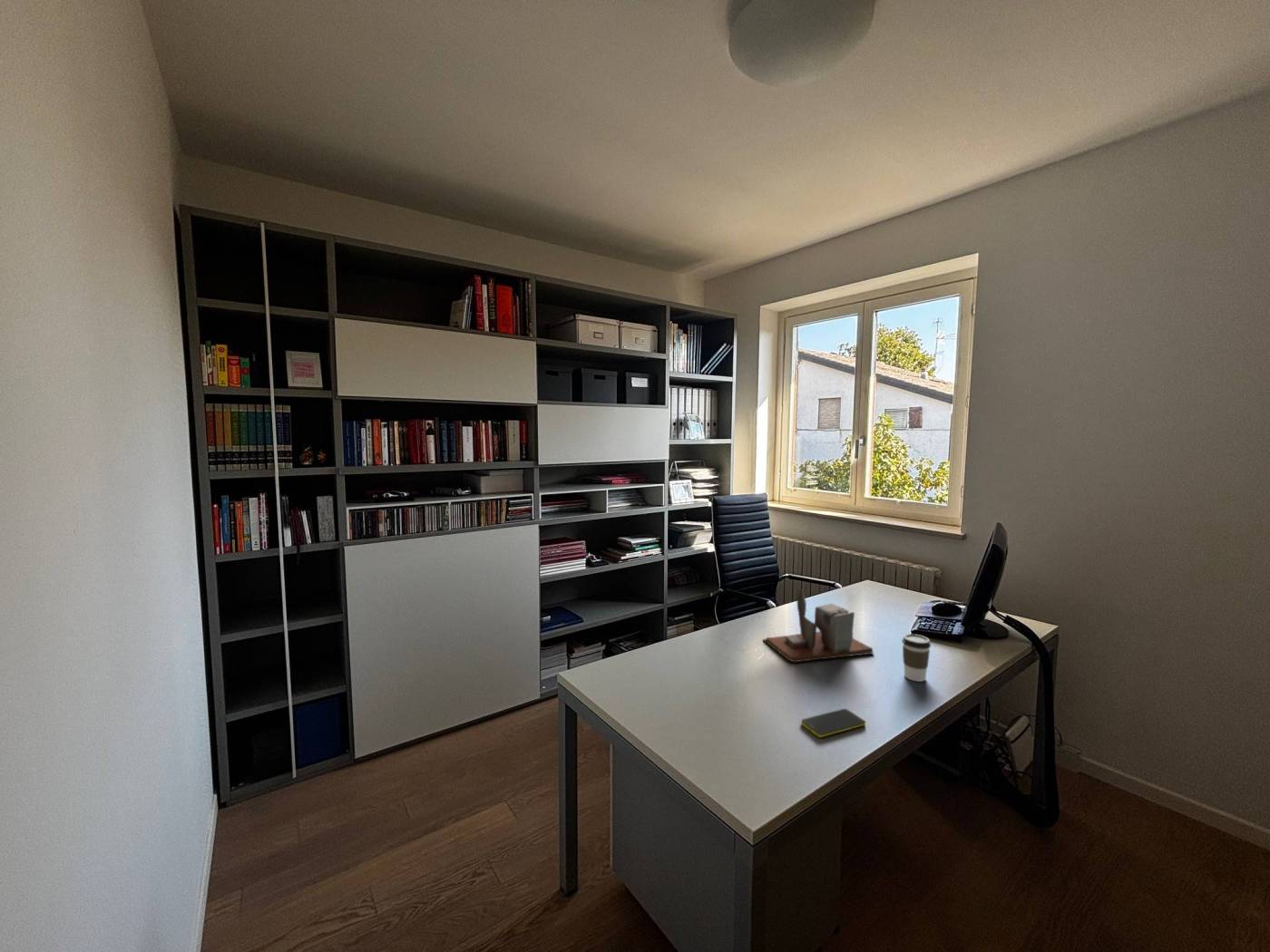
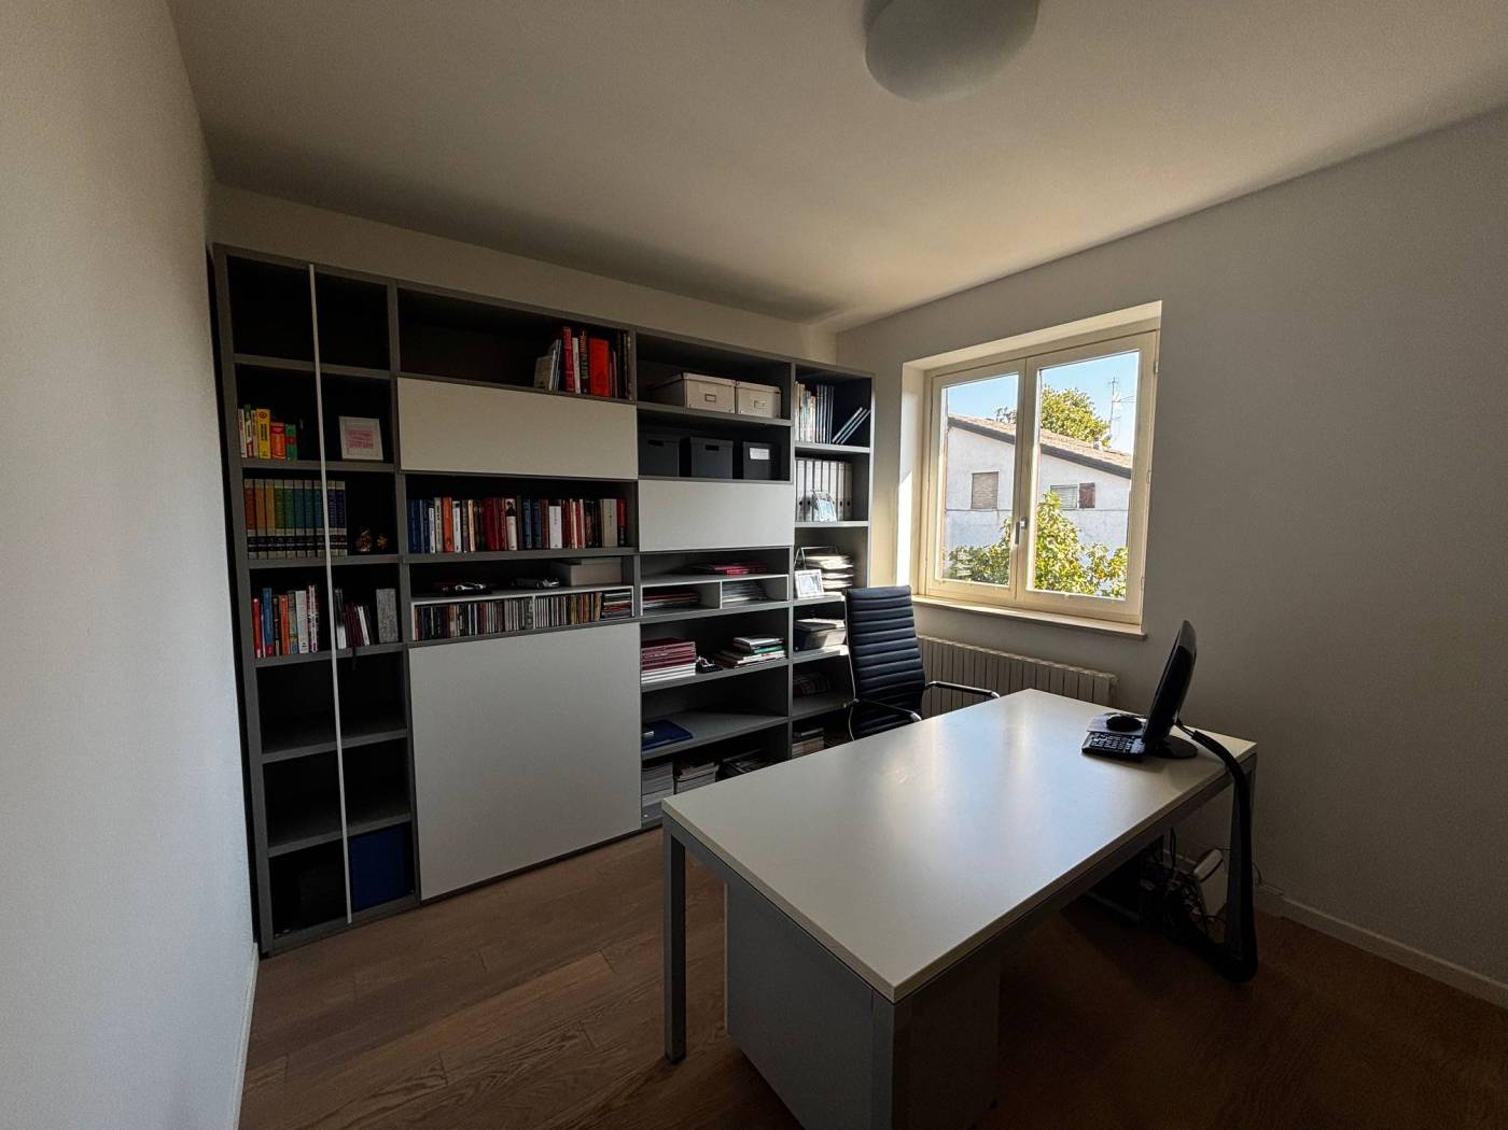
- smartphone (833, 722)
- coffee cup (915, 657)
- desk organizer (817, 618)
